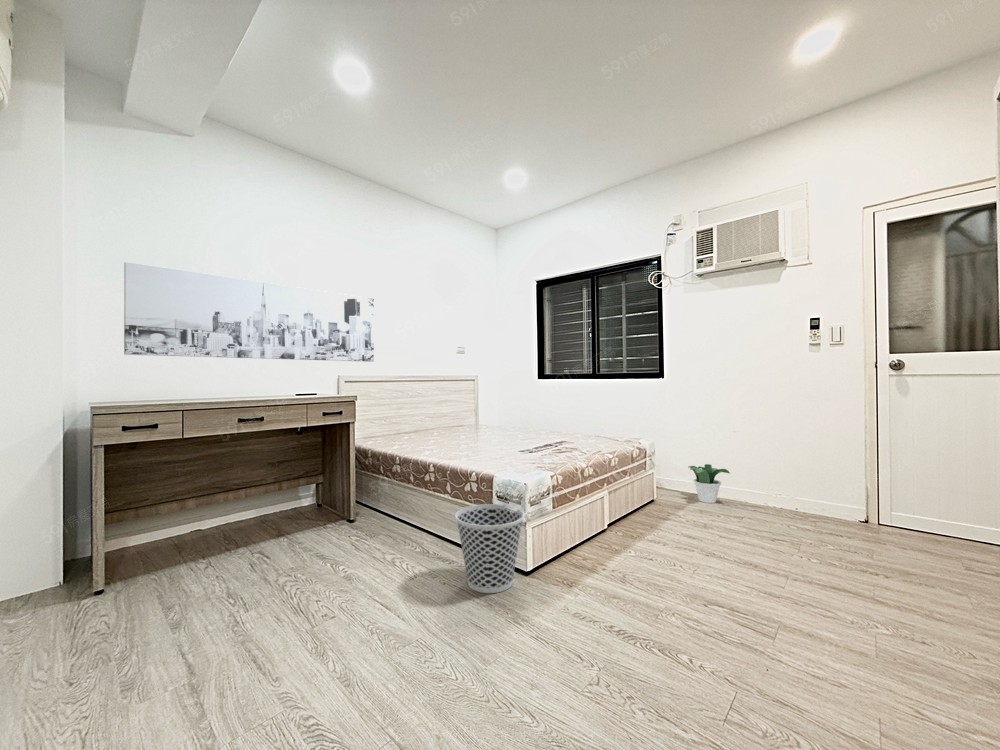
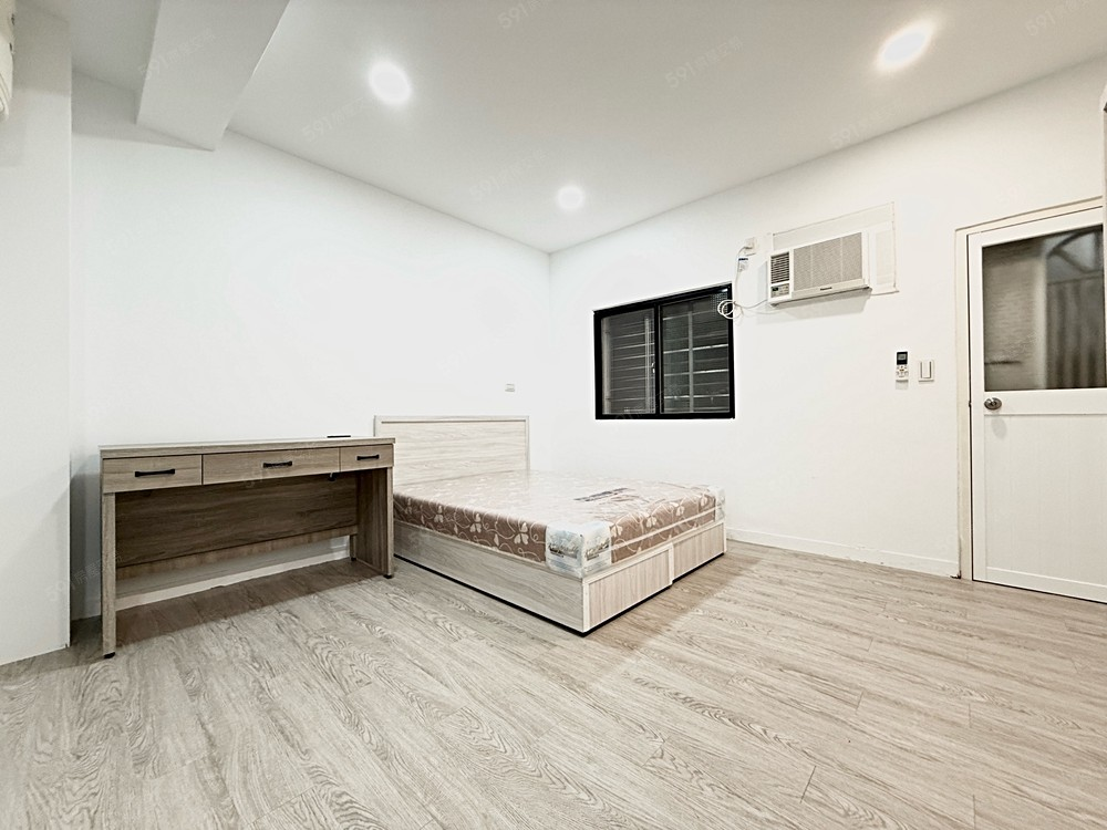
- wall art (272, 321)
- potted plant (707, 483)
- wastebasket (490, 548)
